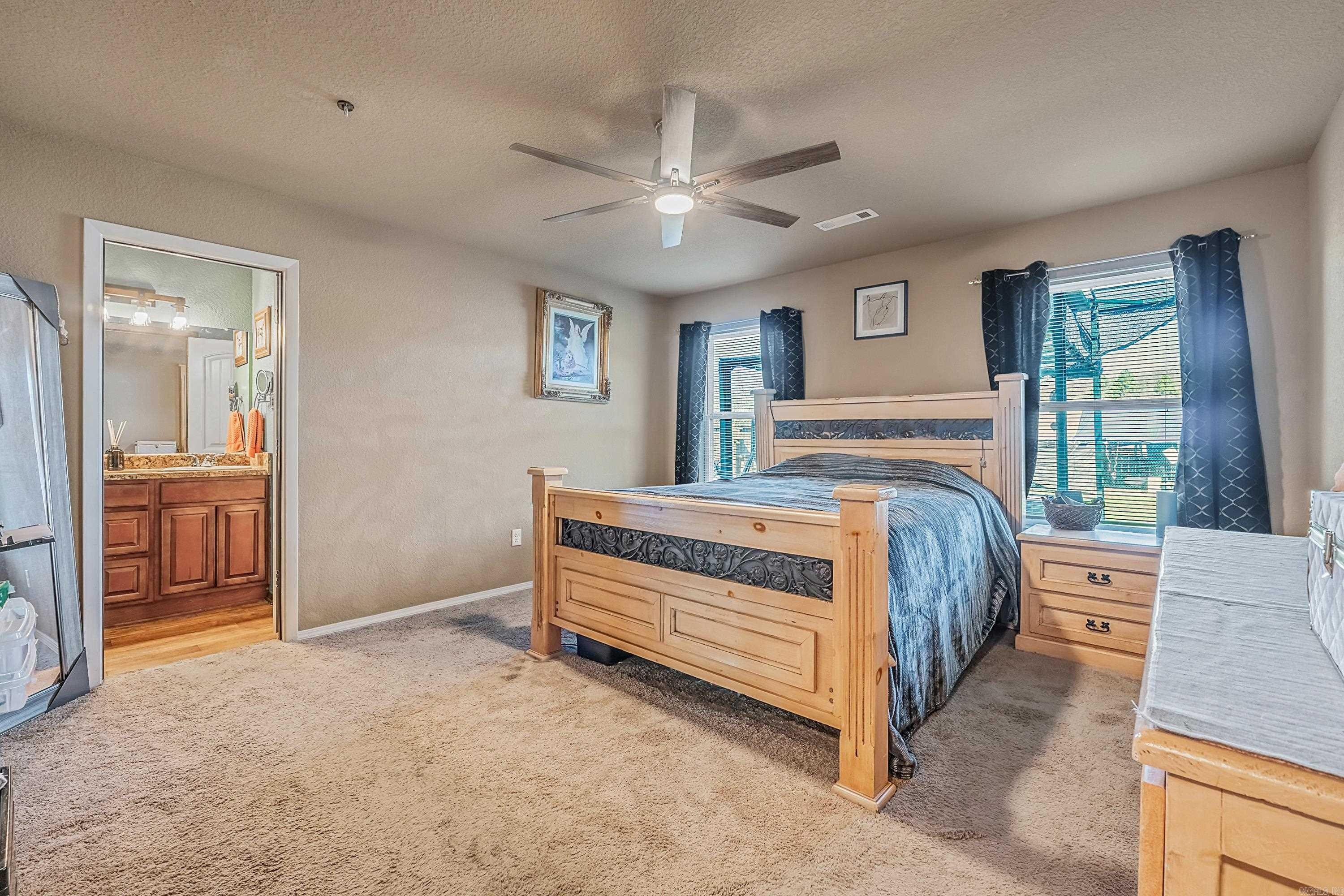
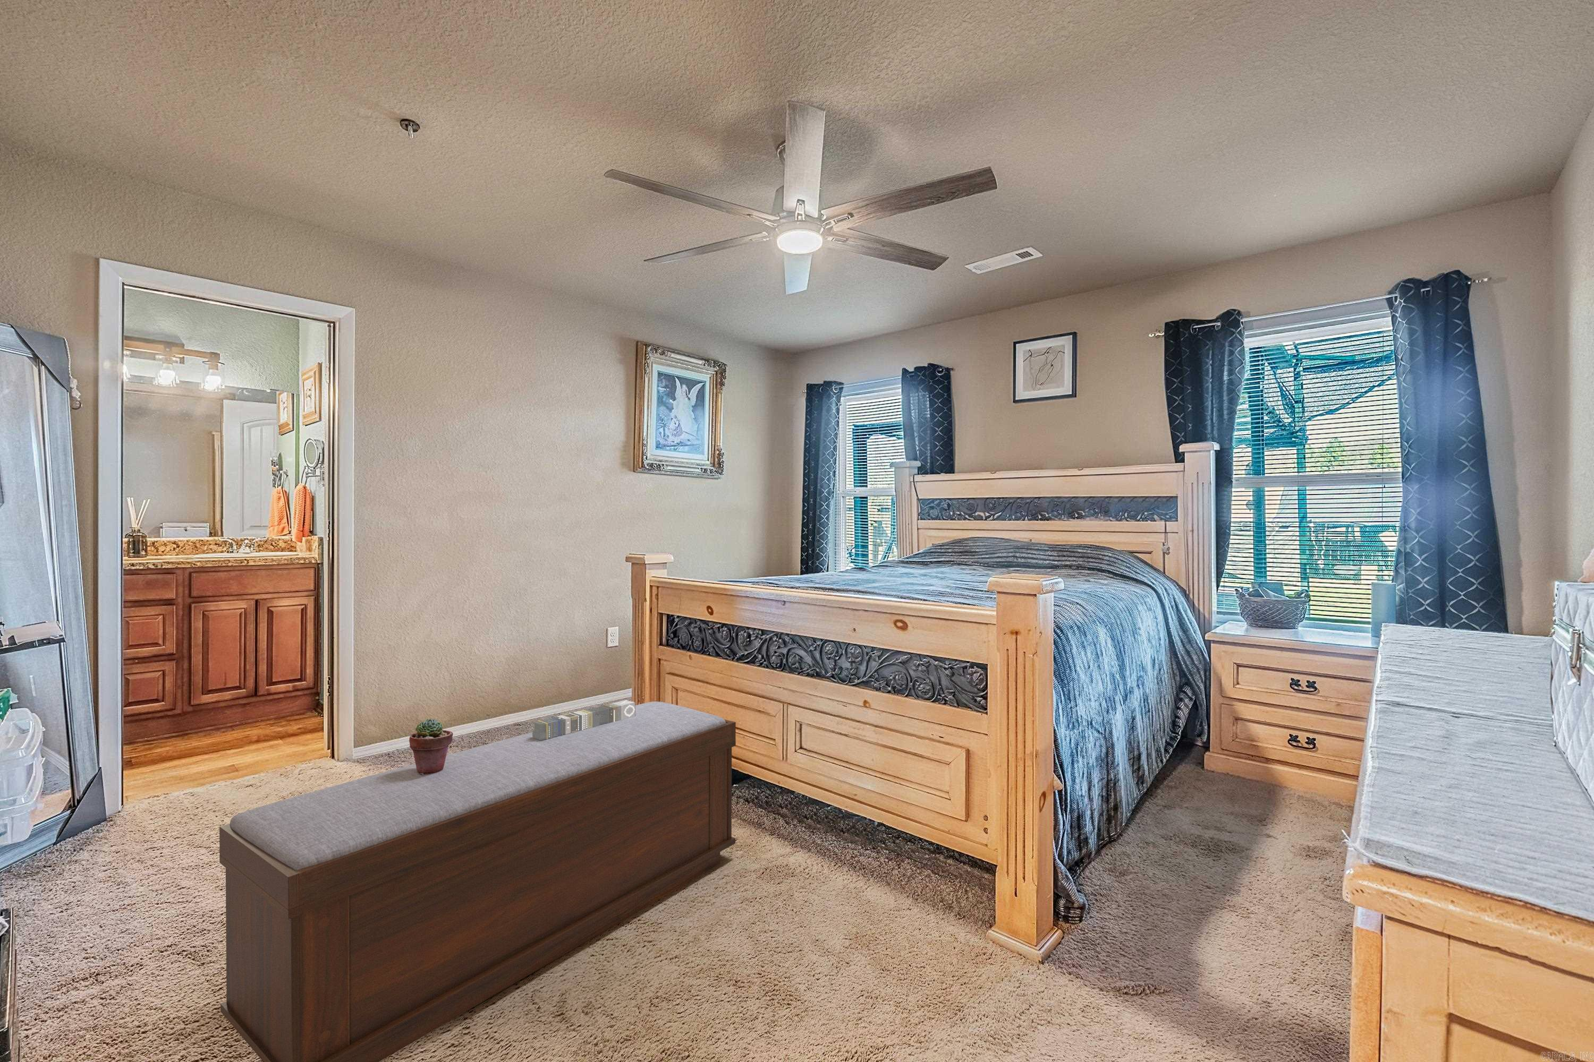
+ potted succulent (431, 744)
+ skyscraper (587, 718)
+ bench (530, 839)
